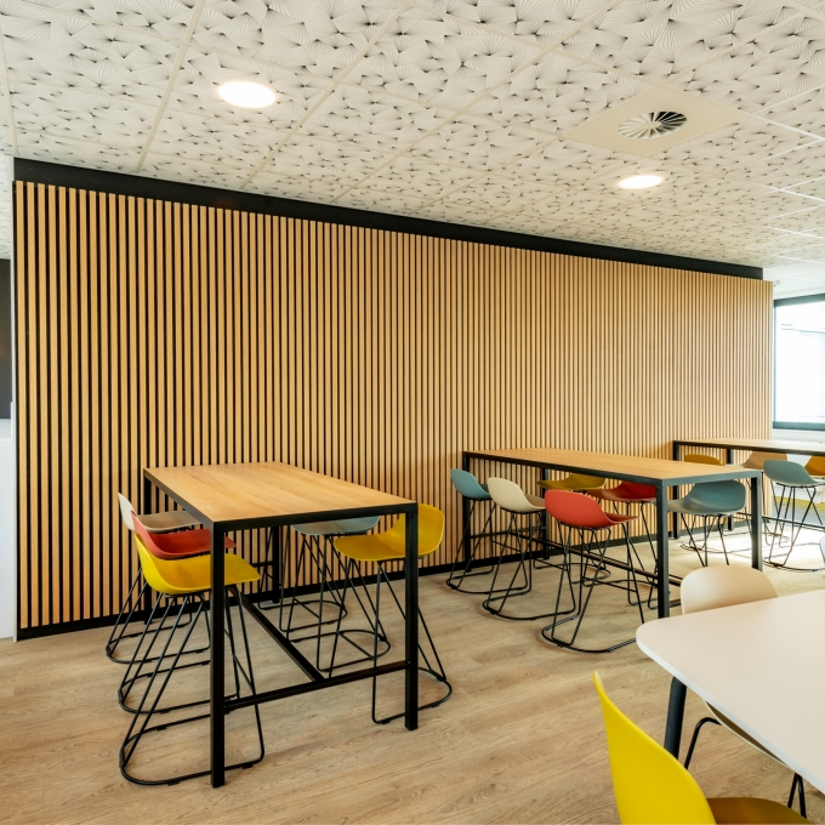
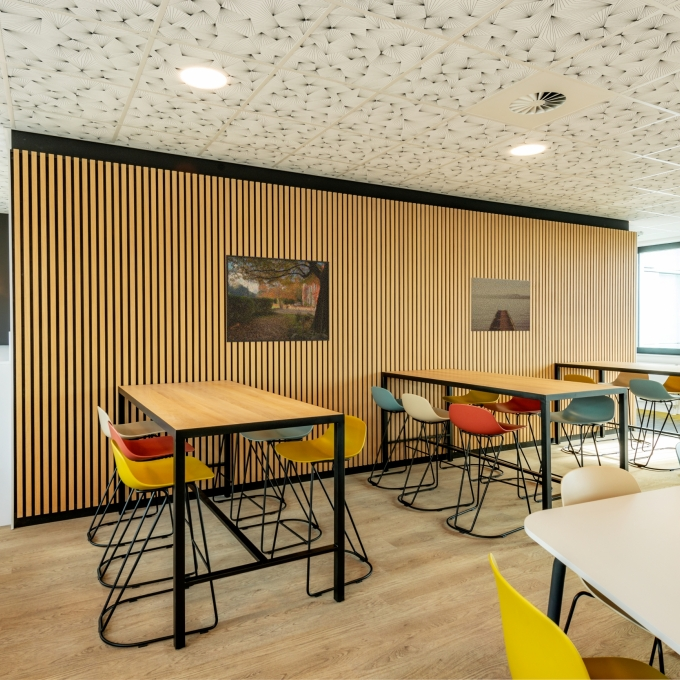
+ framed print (280, 300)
+ wall art (501, 305)
